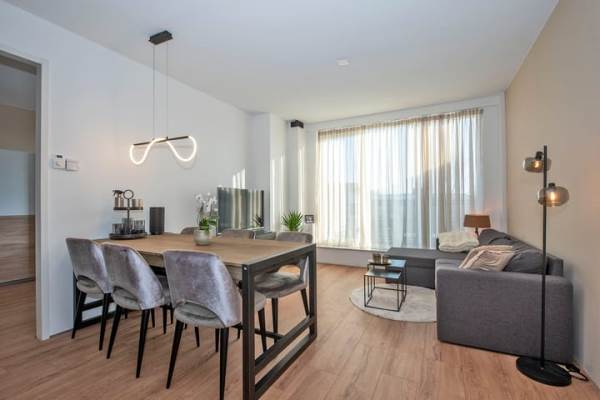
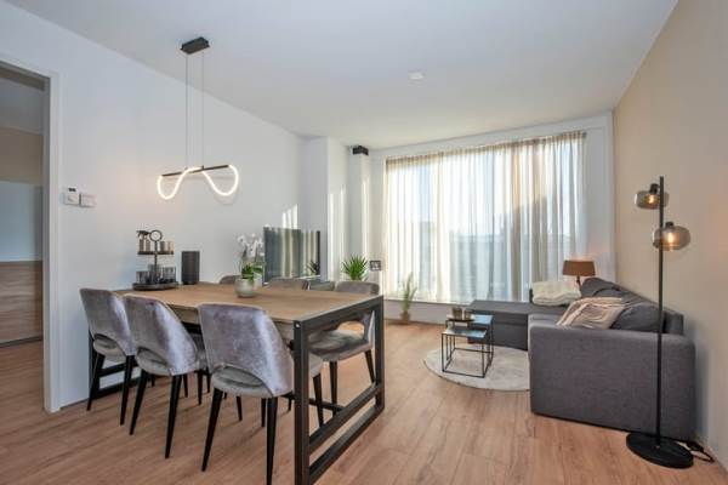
+ house plant (405, 296)
